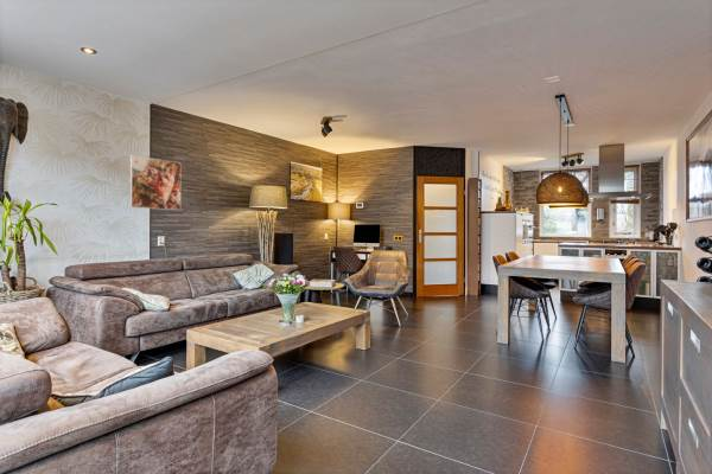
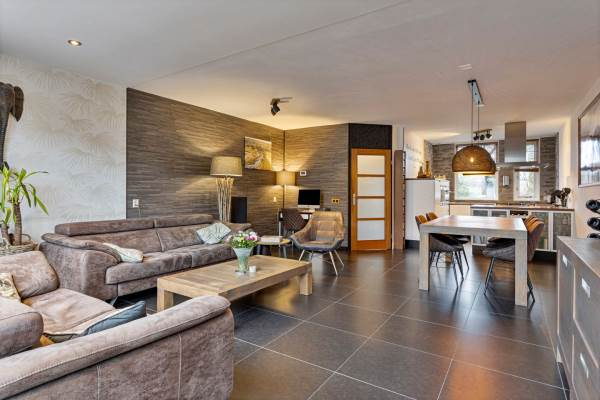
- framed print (157, 184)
